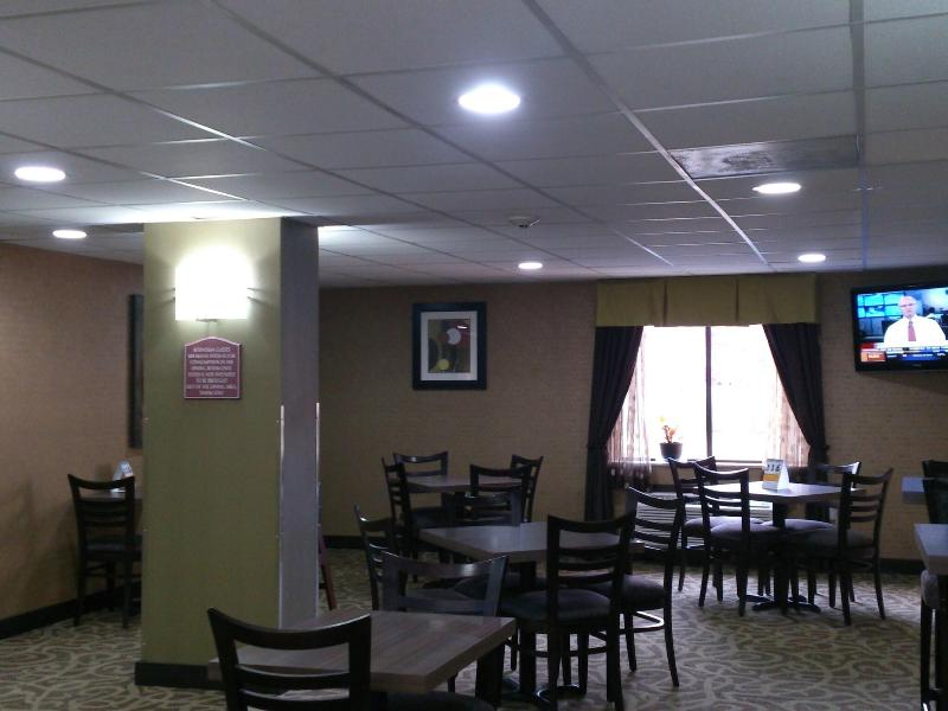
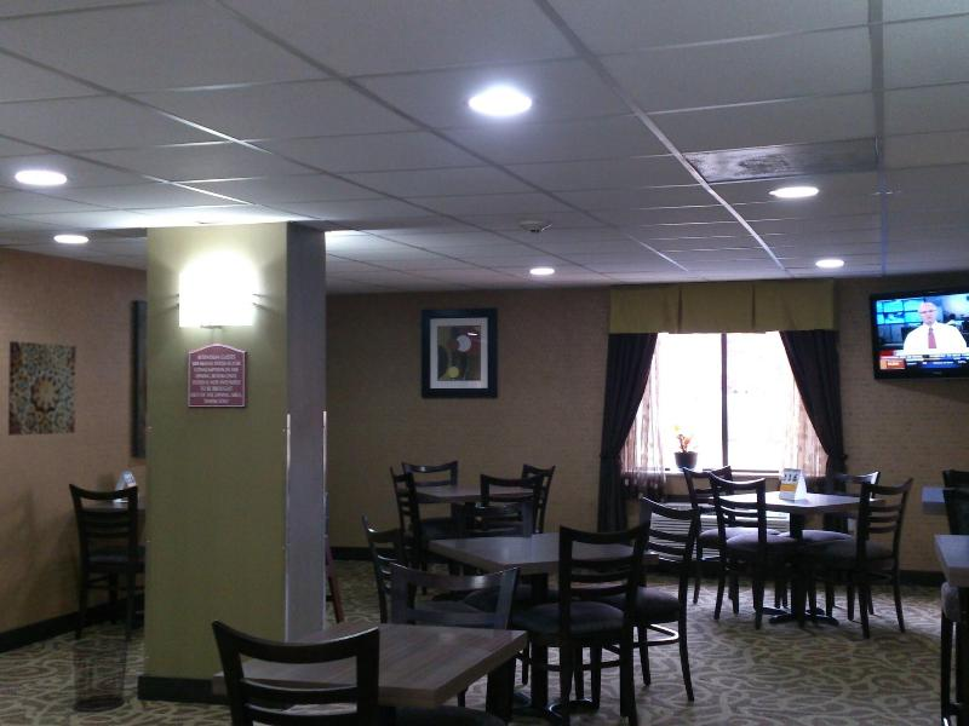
+ waste bin (99, 674)
+ wall art (42, 388)
